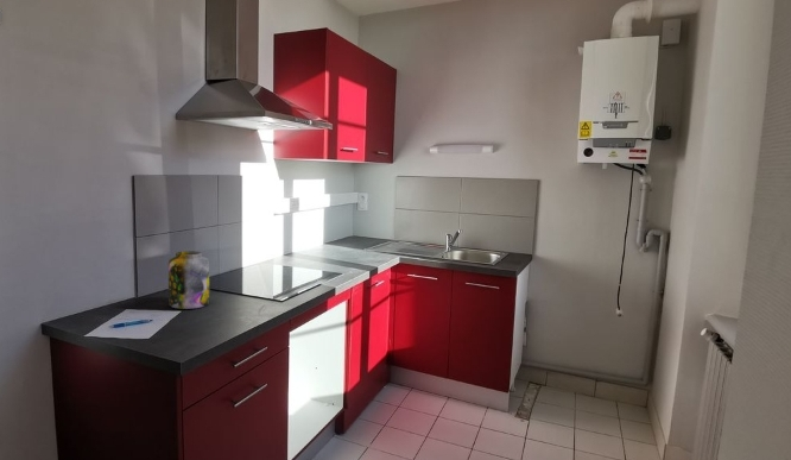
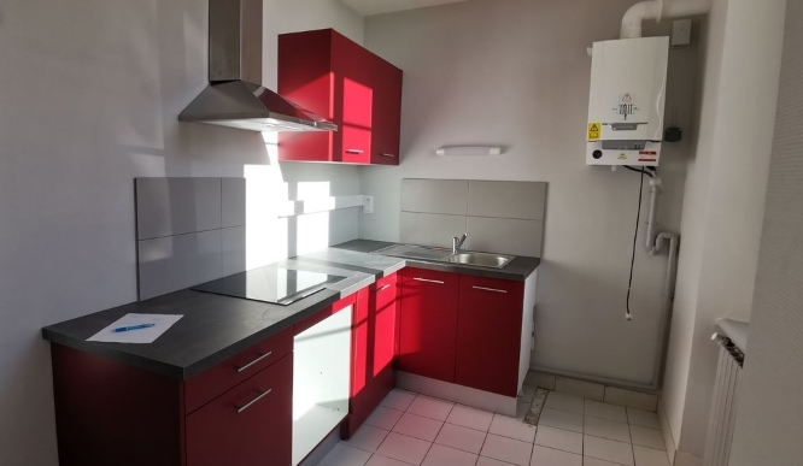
- jar (189, 278)
